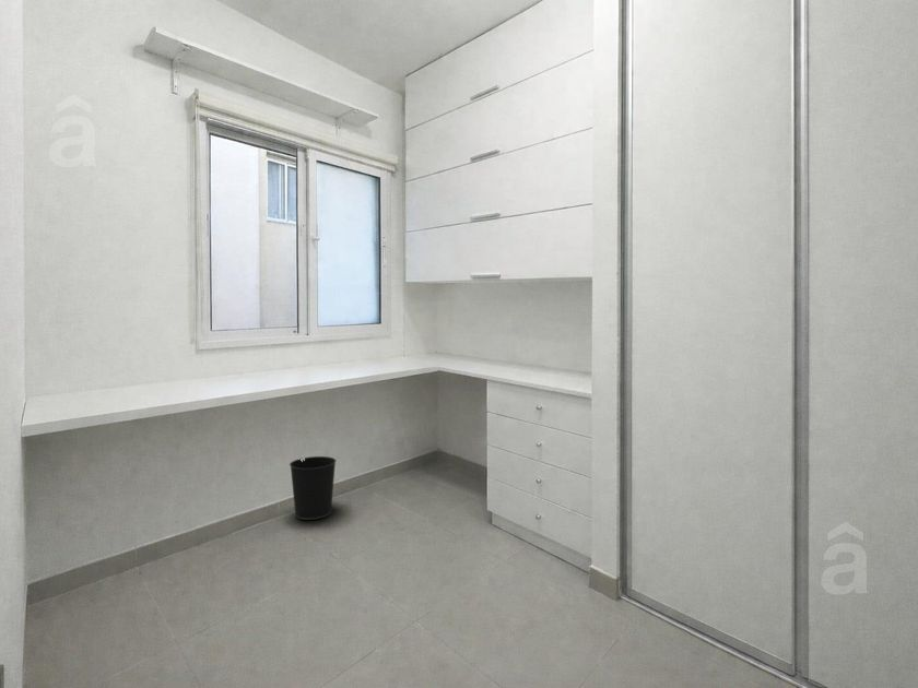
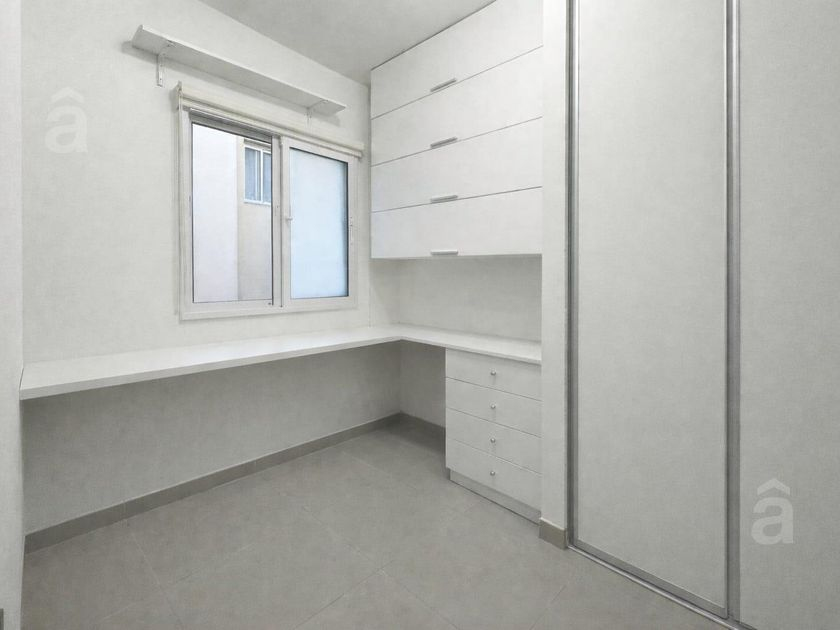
- wastebasket (313, 487)
